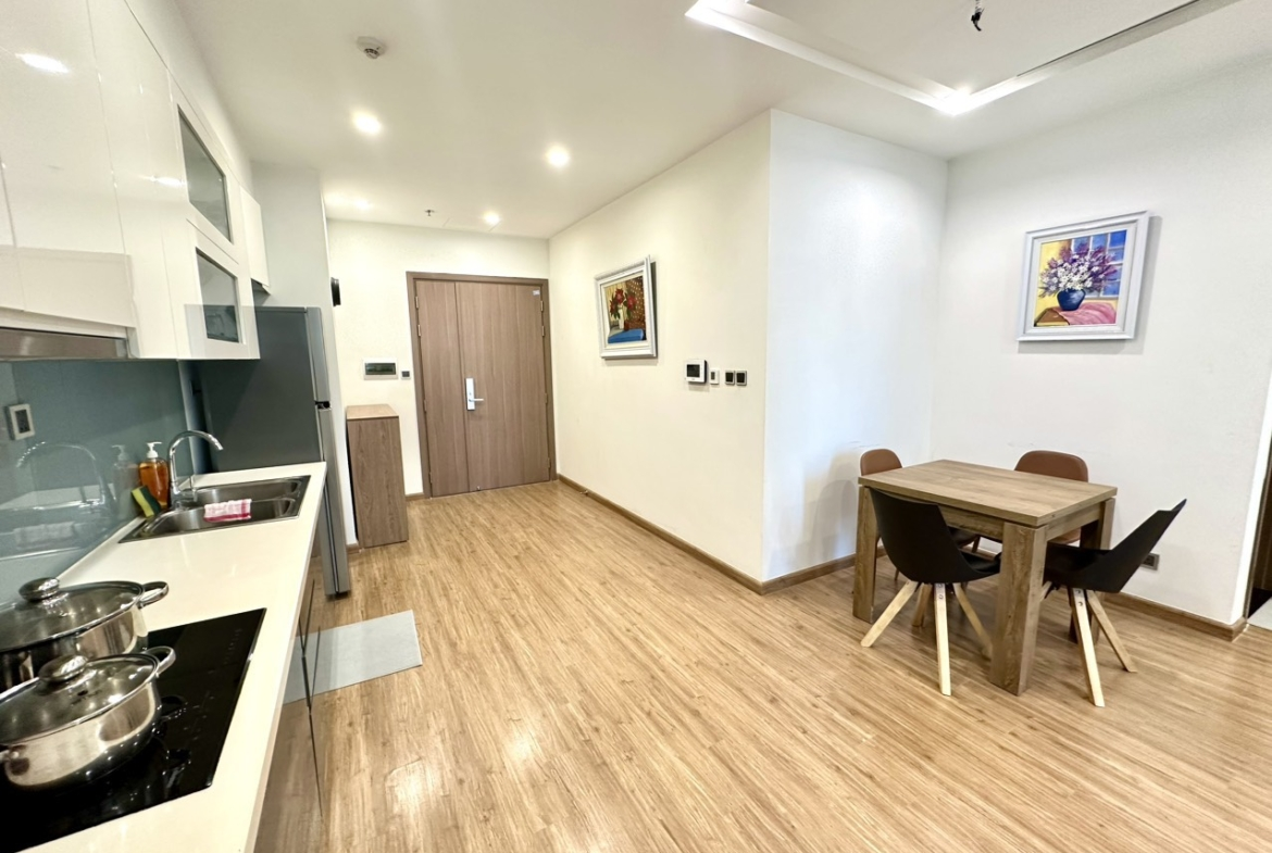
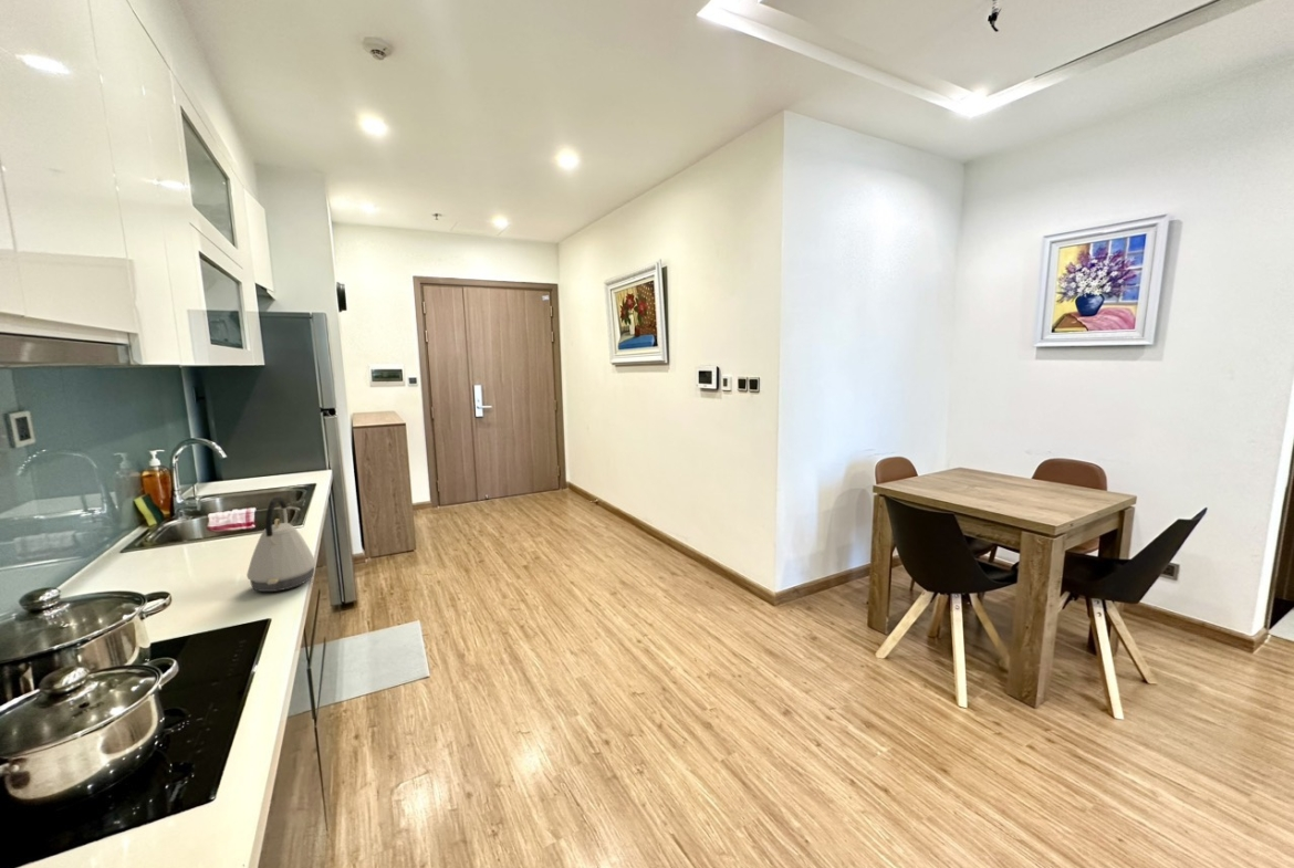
+ kettle (280, 540)
